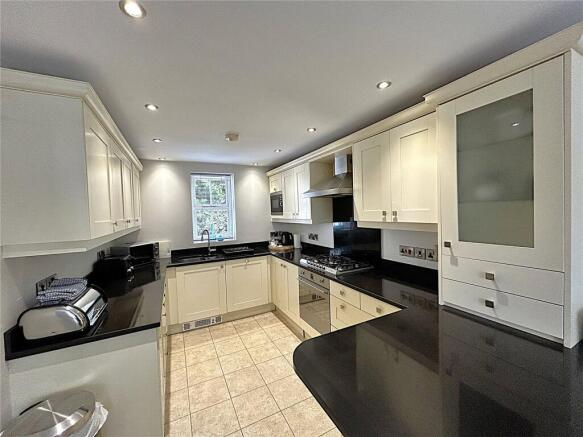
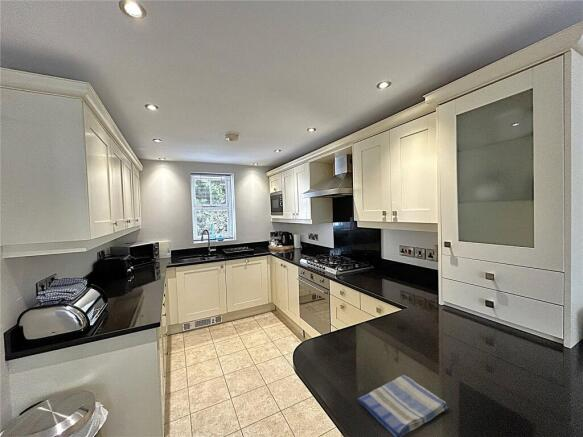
+ dish towel (401, 401)
